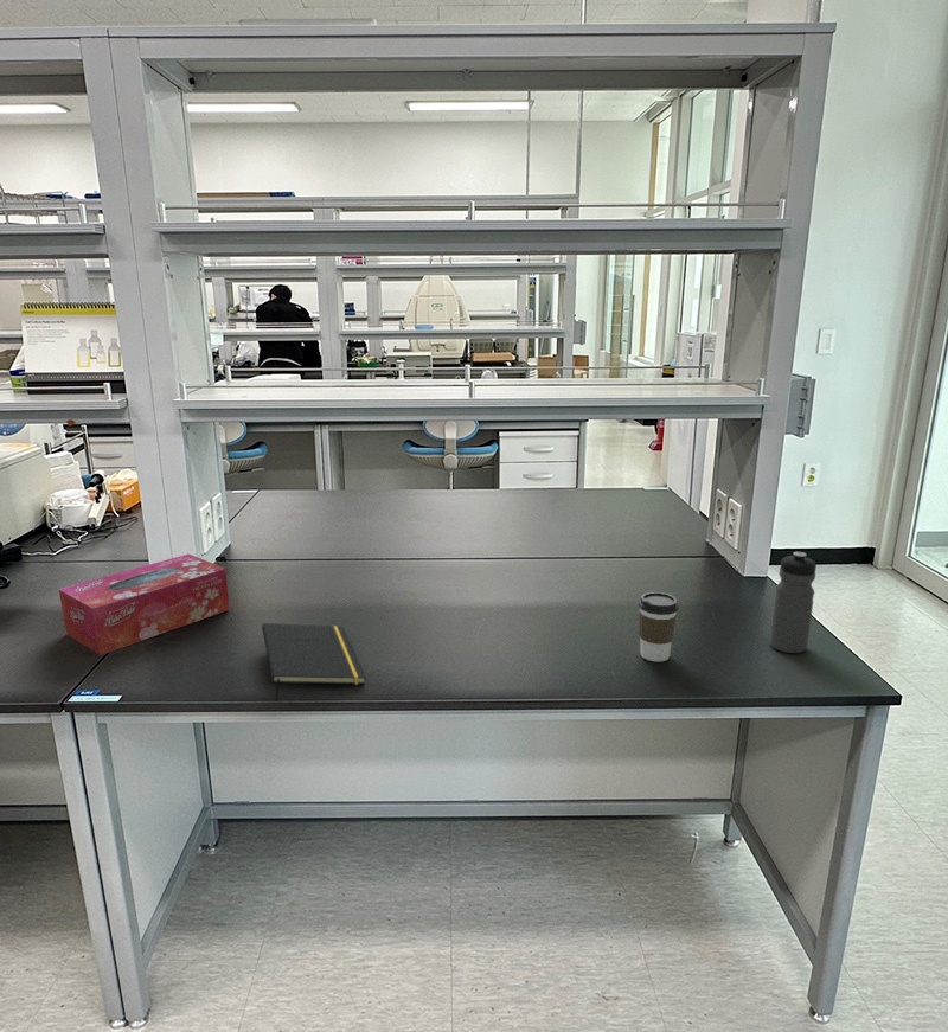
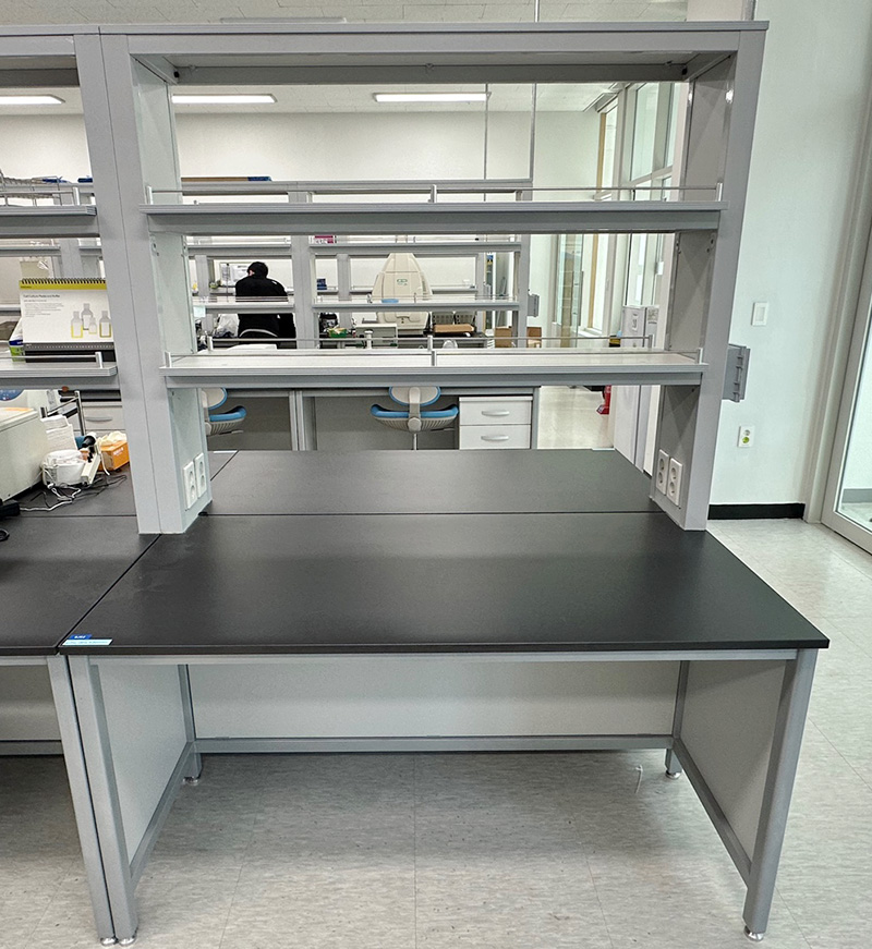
- coffee cup (656, 627)
- water bottle (793, 600)
- notepad (310, 652)
- tissue box (148, 600)
